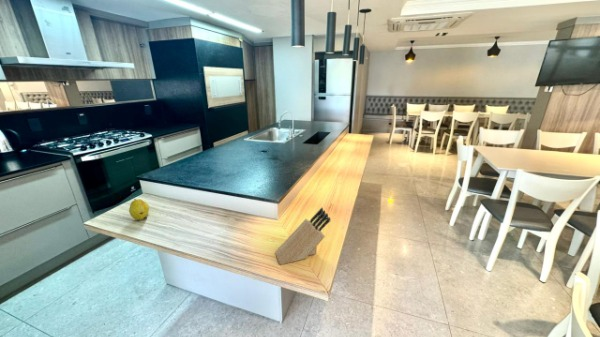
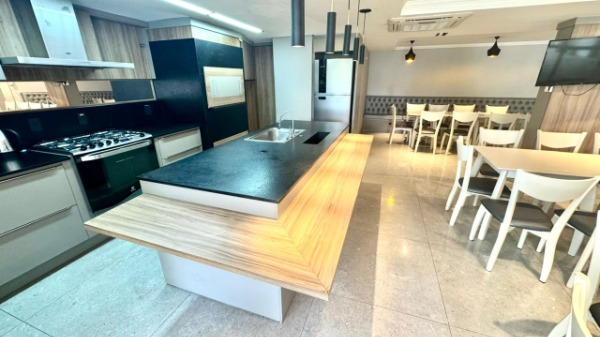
- fruit (139, 208)
- knife block (303, 234)
